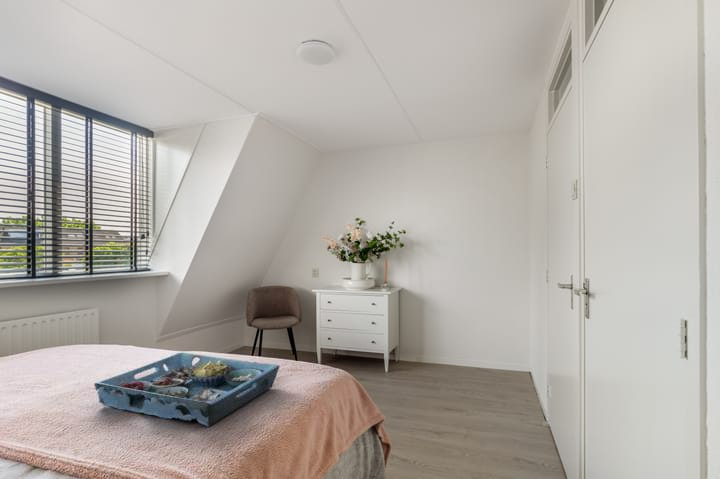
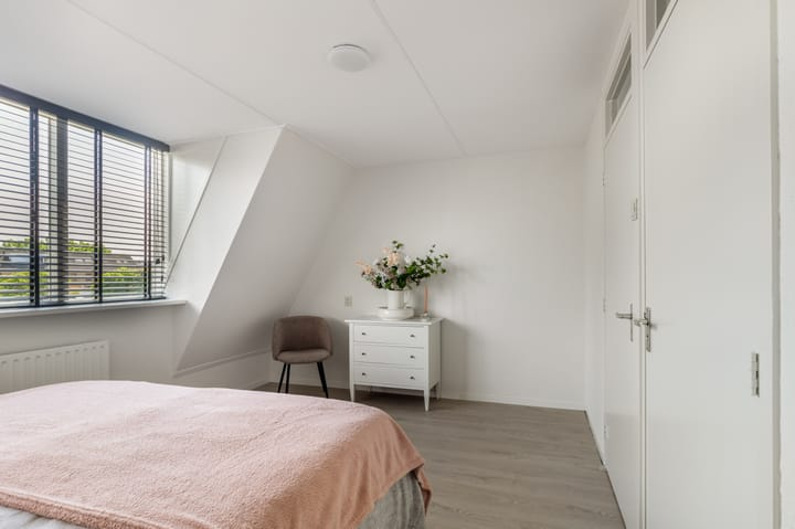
- serving tray (193, 382)
